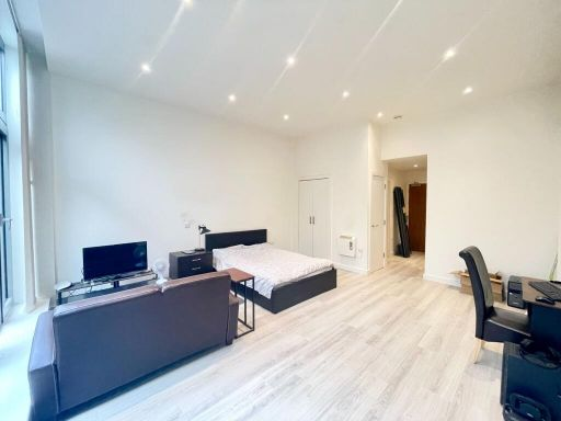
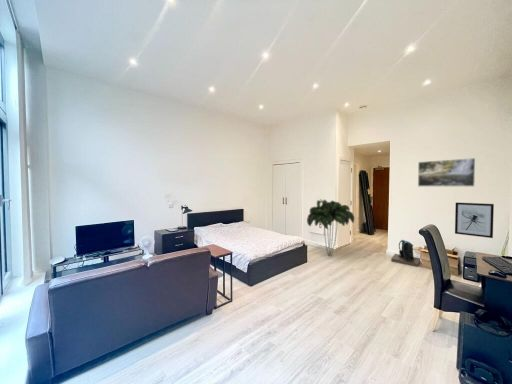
+ backpack (405, 251)
+ indoor plant (330, 227)
+ wall art (473, 219)
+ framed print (444, 173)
